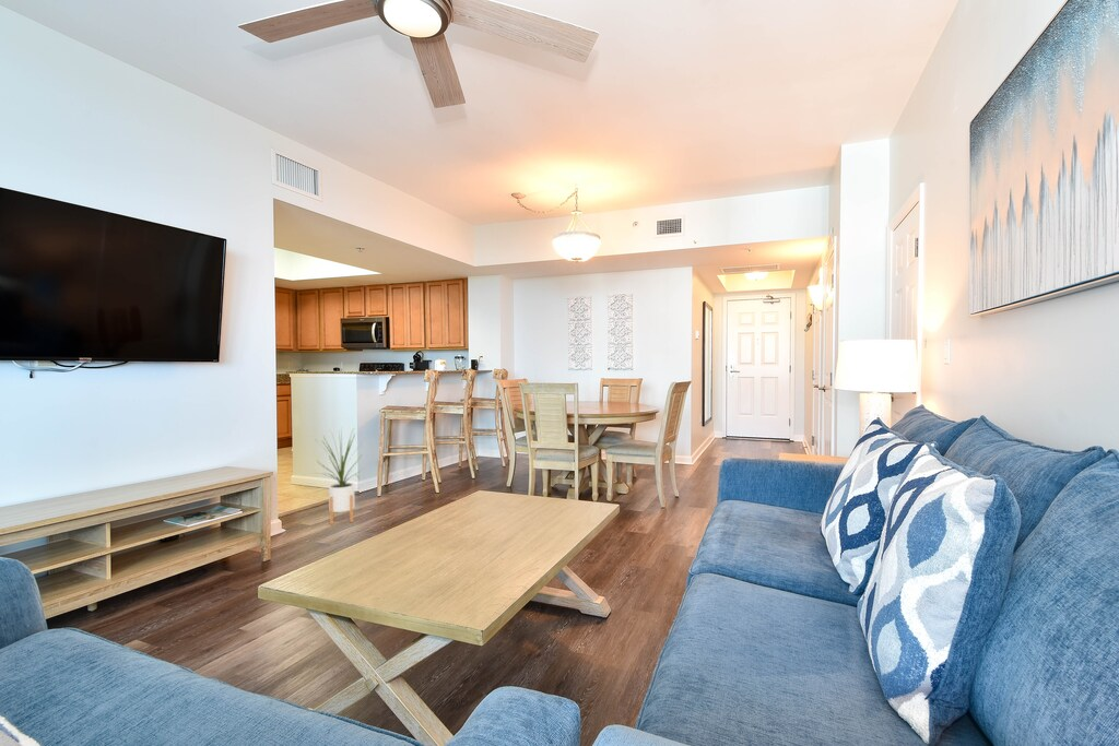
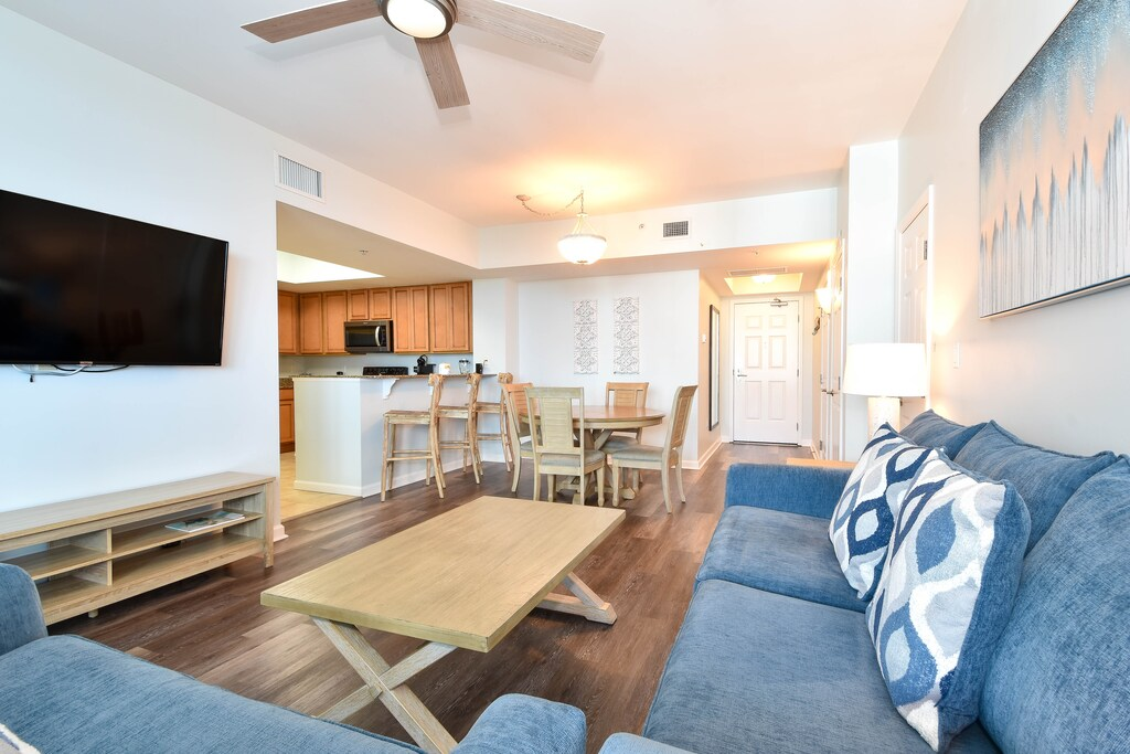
- house plant (341, 473)
